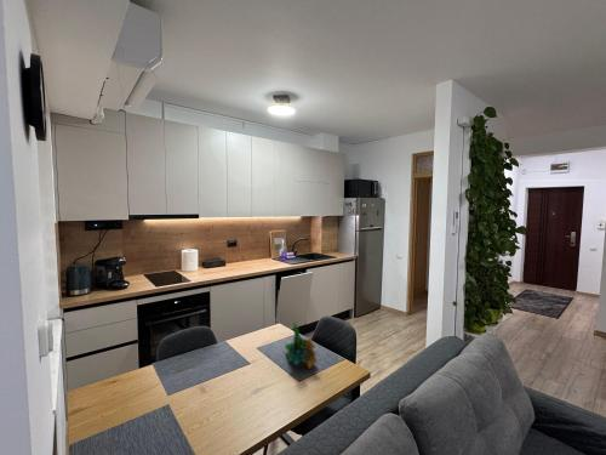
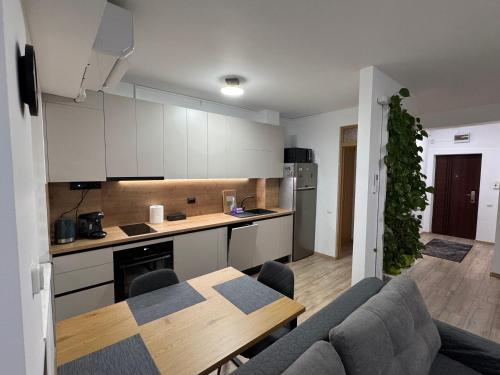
- mineral sample (298, 340)
